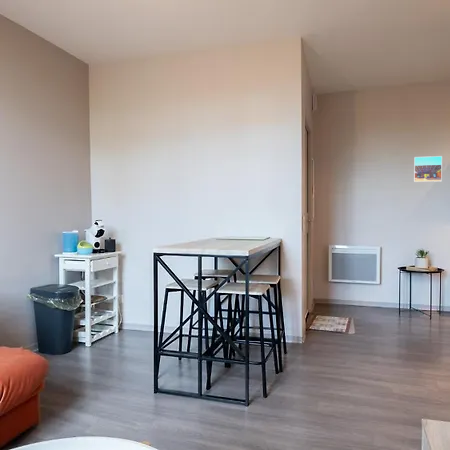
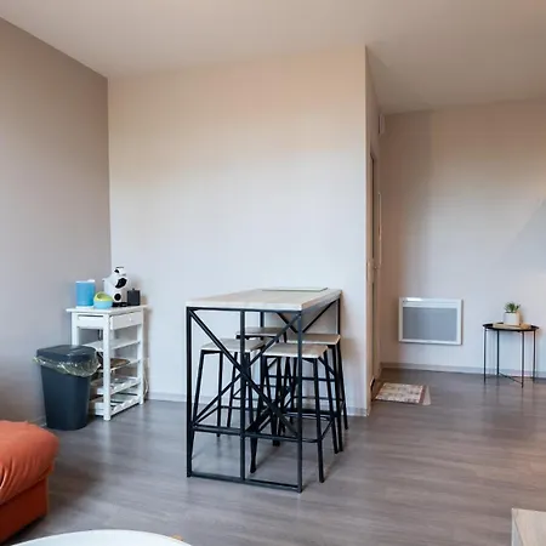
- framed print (427, 169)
